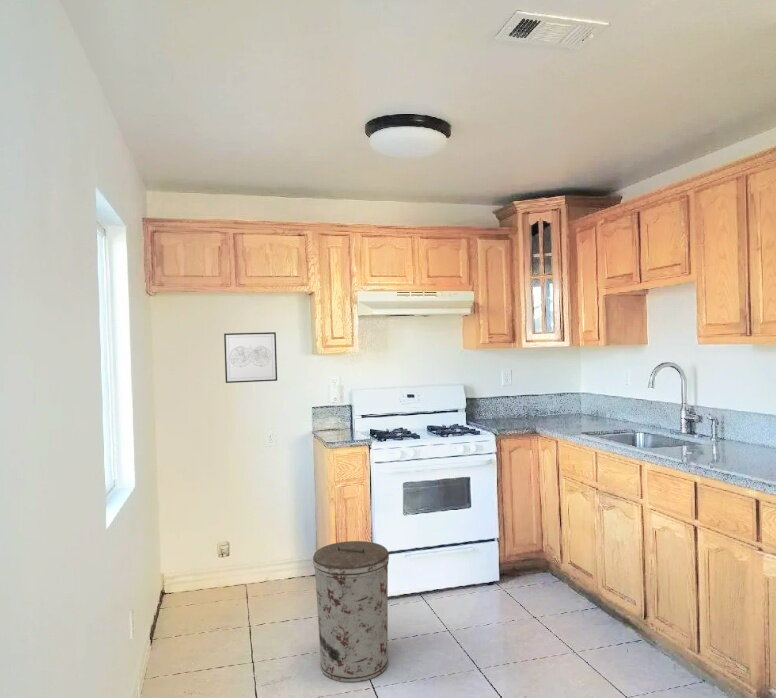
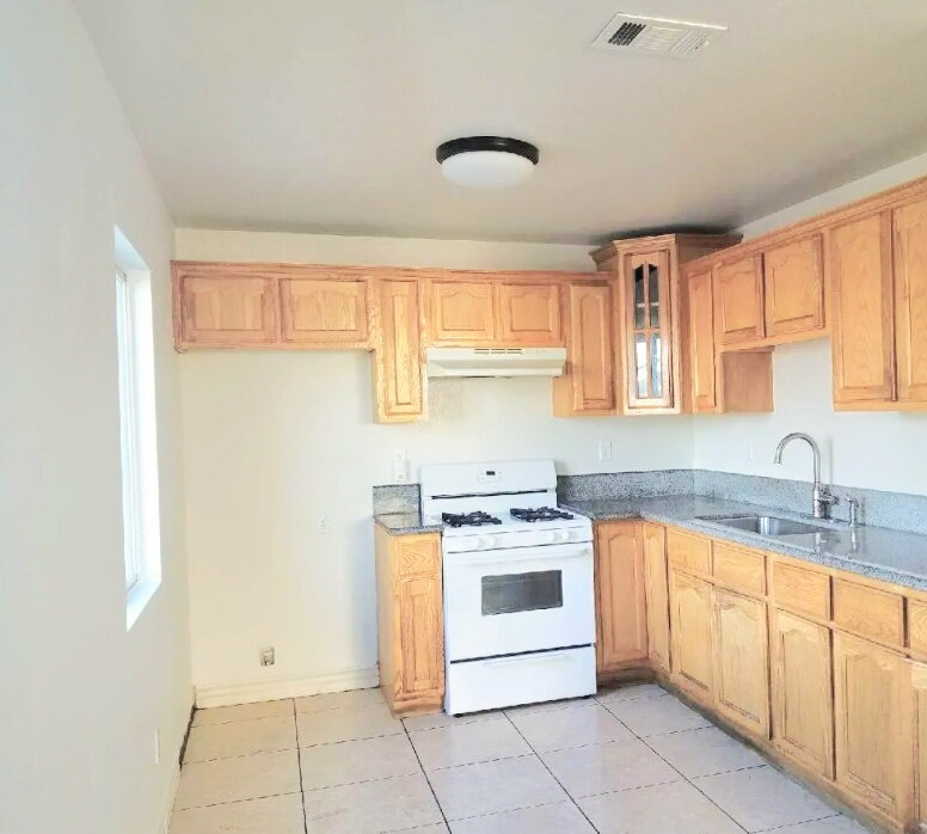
- wall art (250, 357)
- trash can (352, 605)
